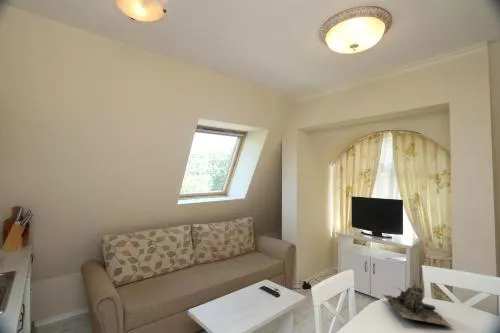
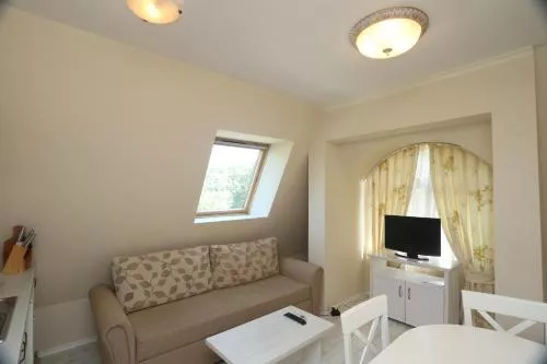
- plant (413, 296)
